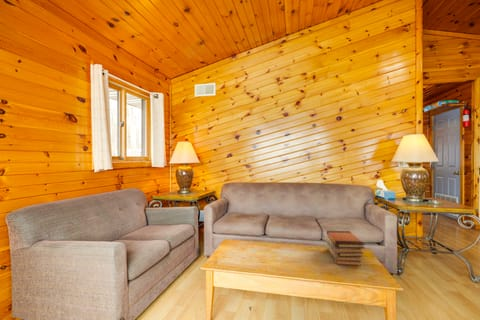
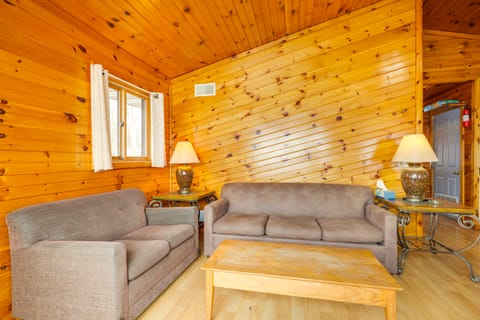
- book stack (343, 246)
